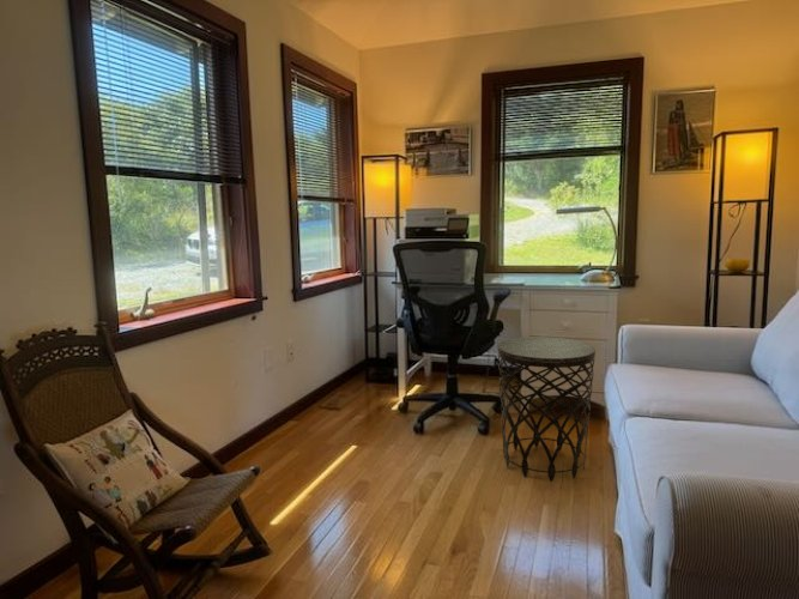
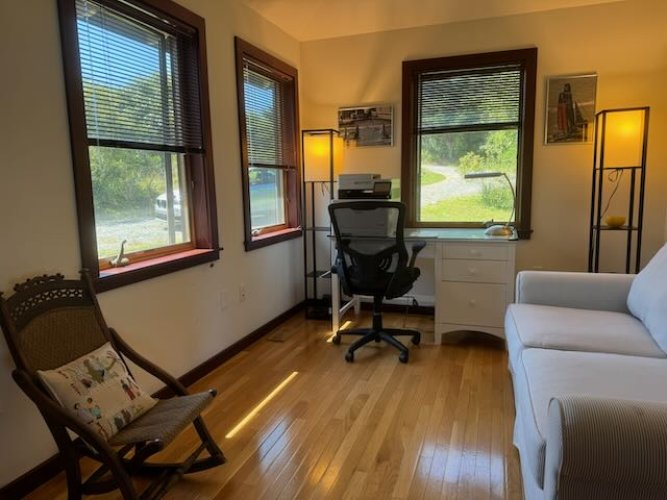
- side table (544, 405)
